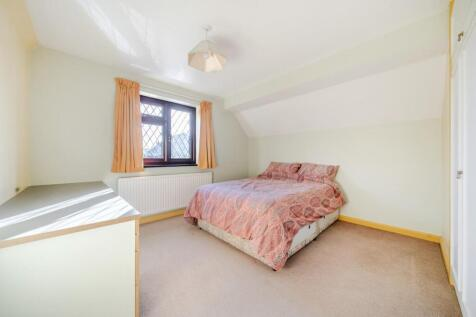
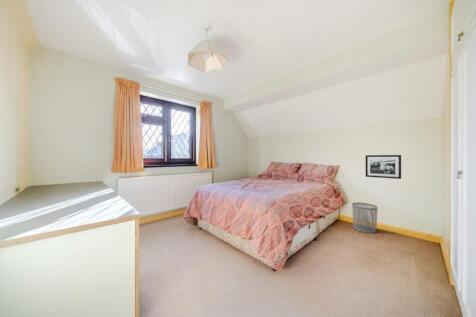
+ picture frame (382, 166)
+ waste bin (364, 217)
